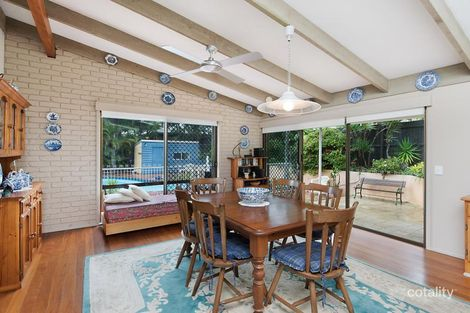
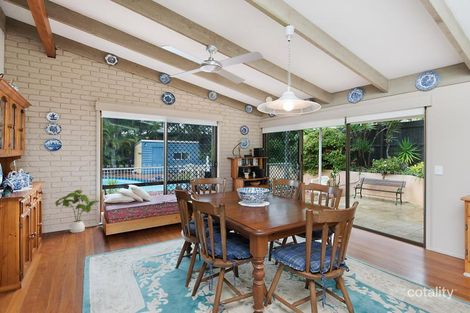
+ house plant (78, 211)
